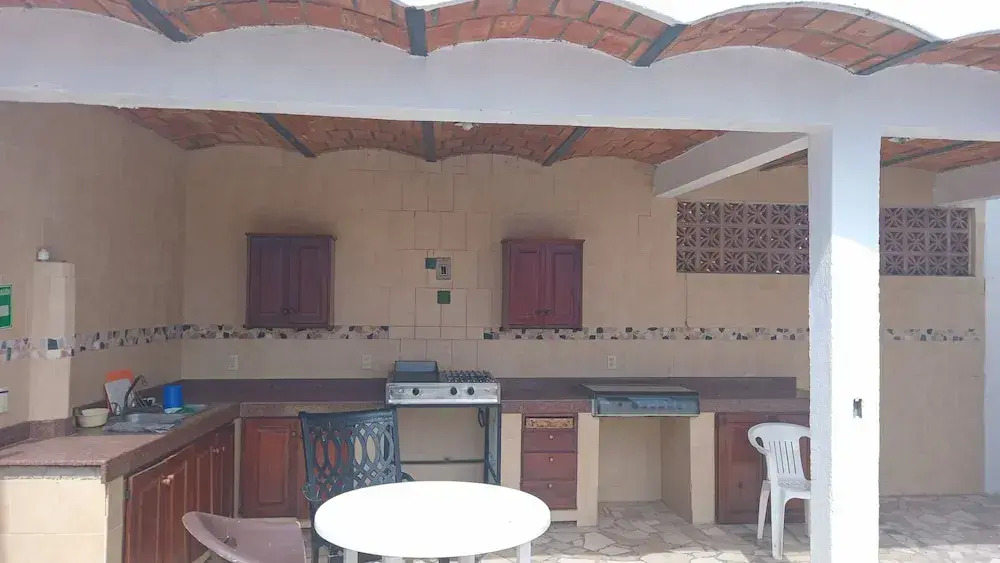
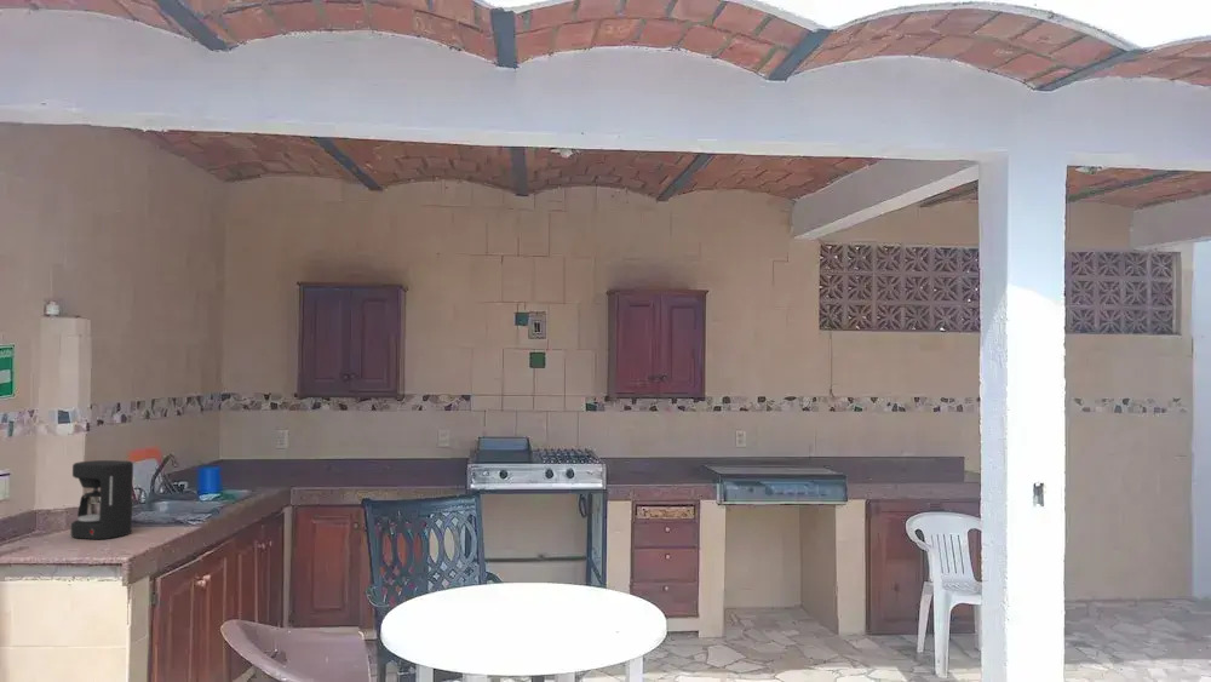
+ coffee maker (101, 498)
